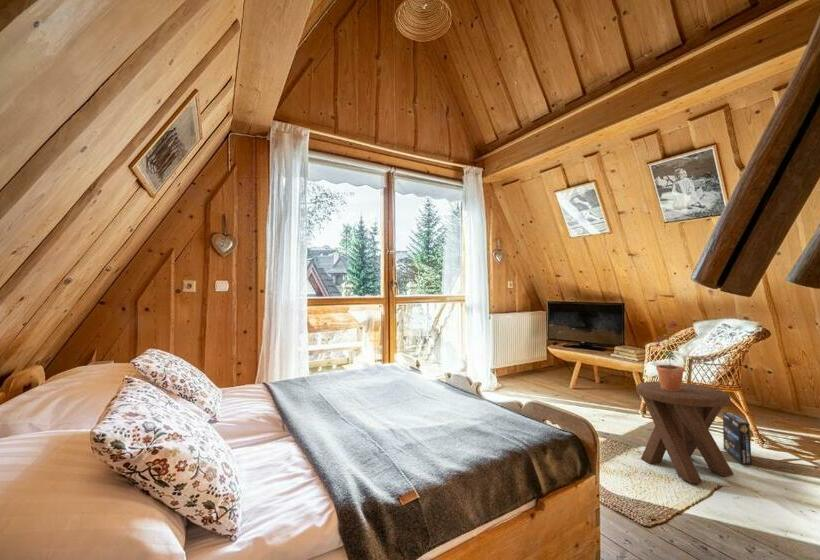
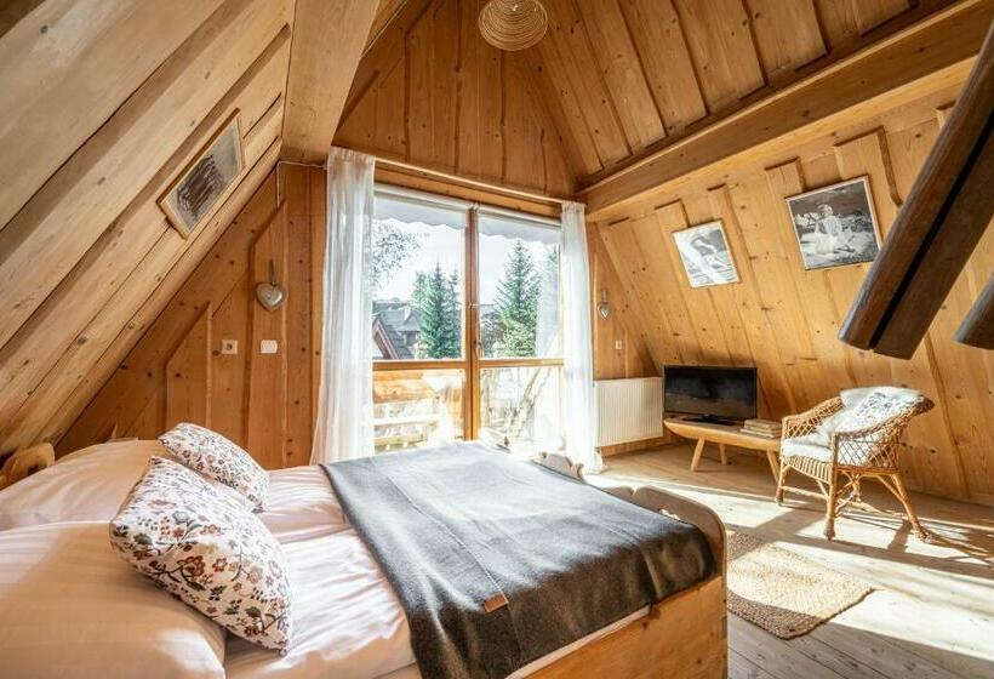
- music stool (682, 427)
- potted plant (667, 354)
- box (736, 437)
